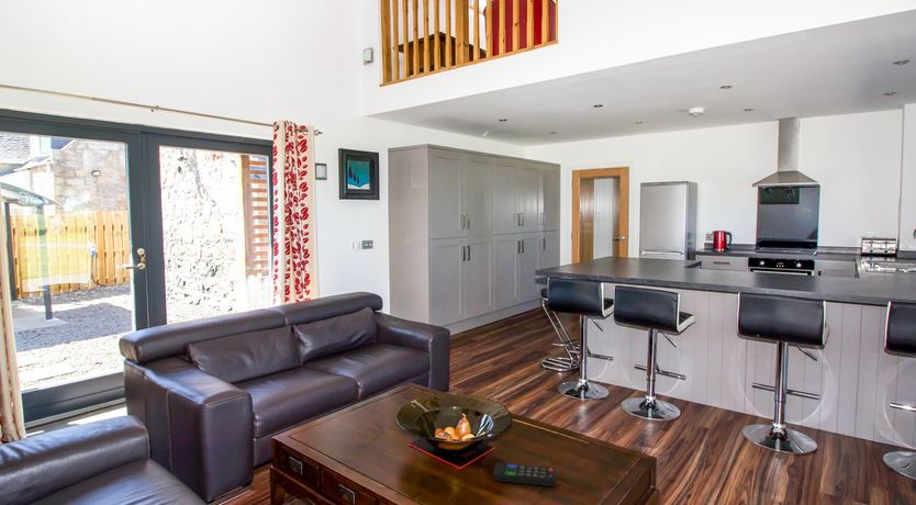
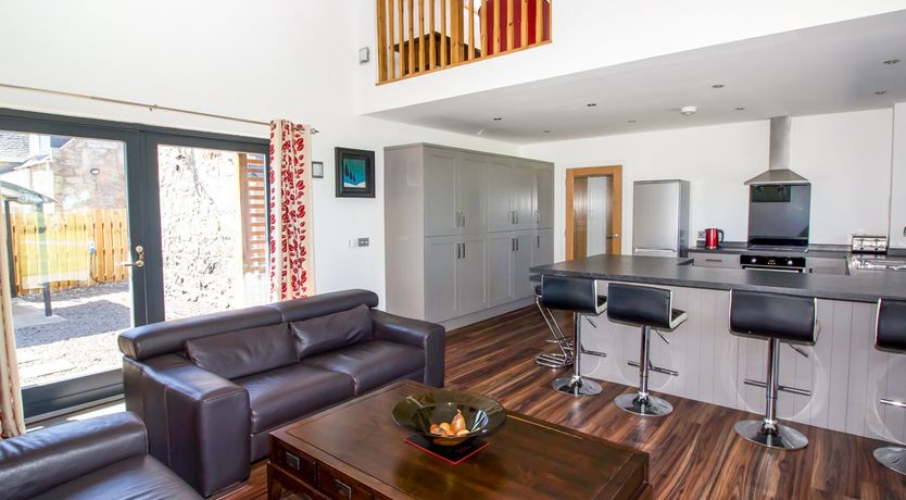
- remote control (524, 473)
